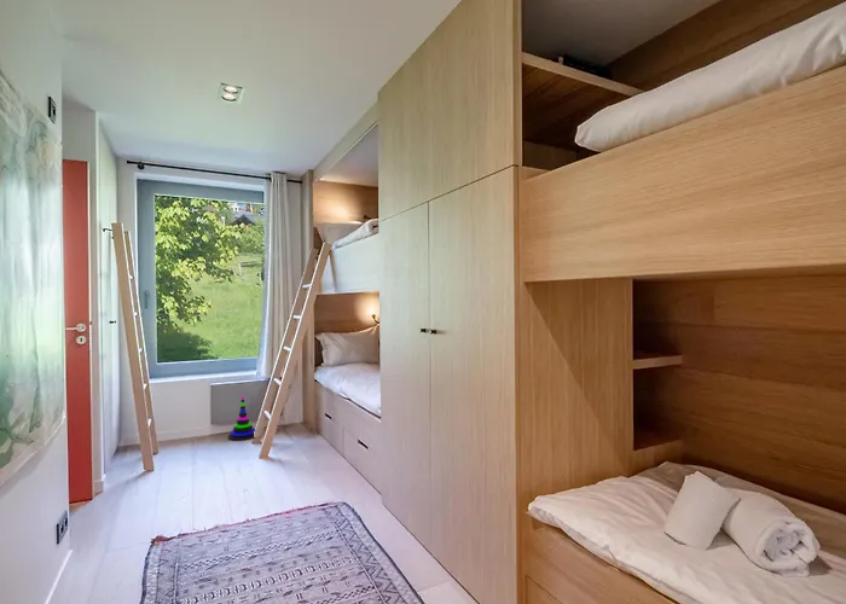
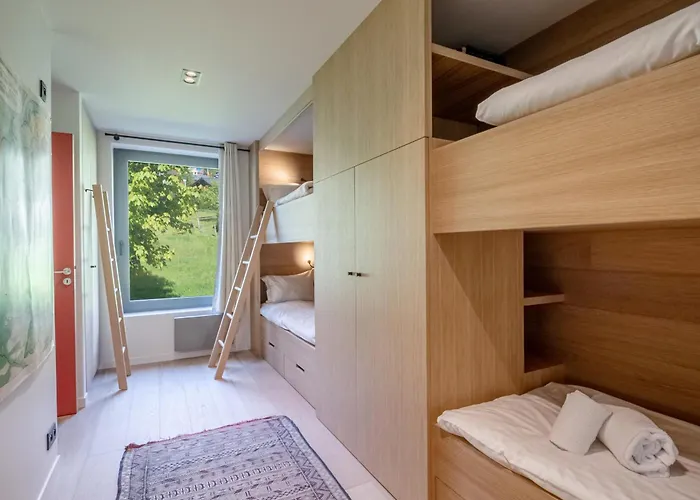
- stacking toy (243, 416)
